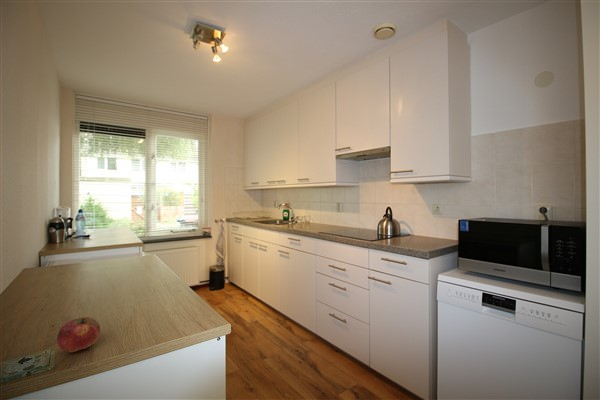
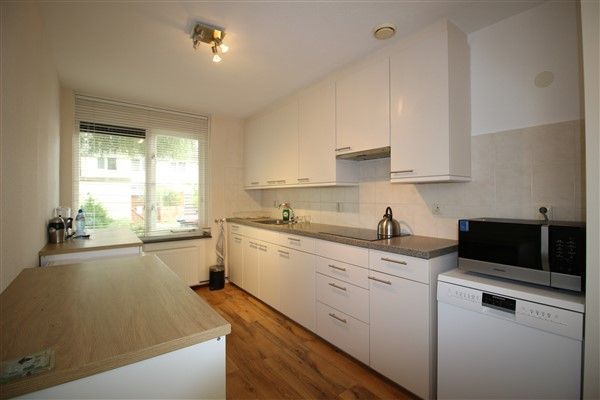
- fruit (79, 333)
